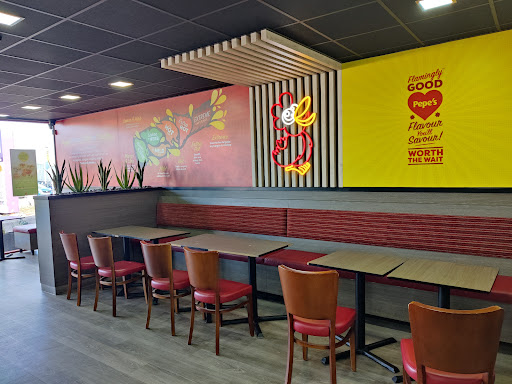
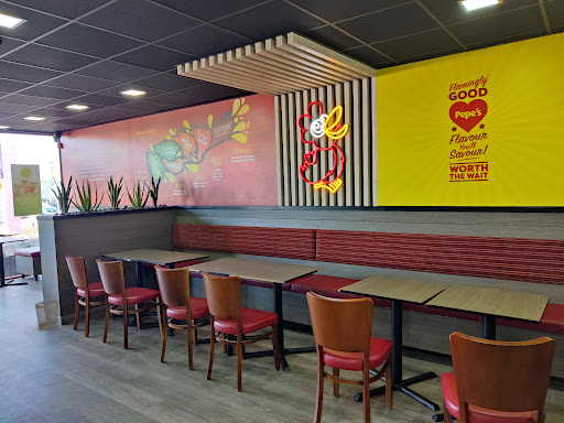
+ wastebasket (46, 314)
